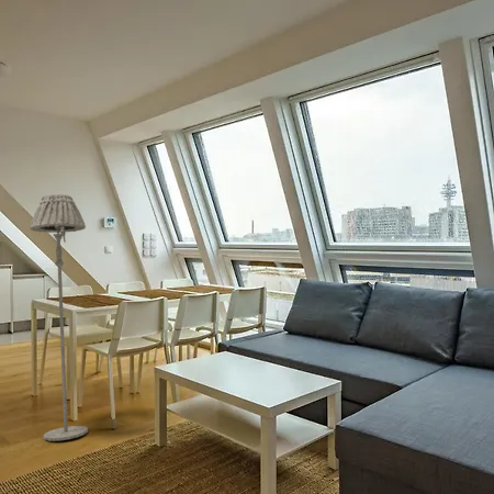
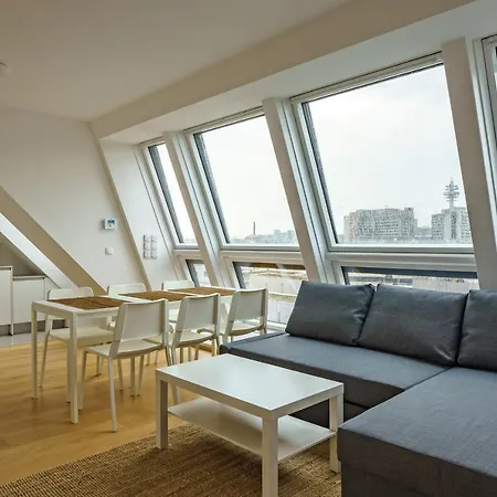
- floor lamp (61, 313)
